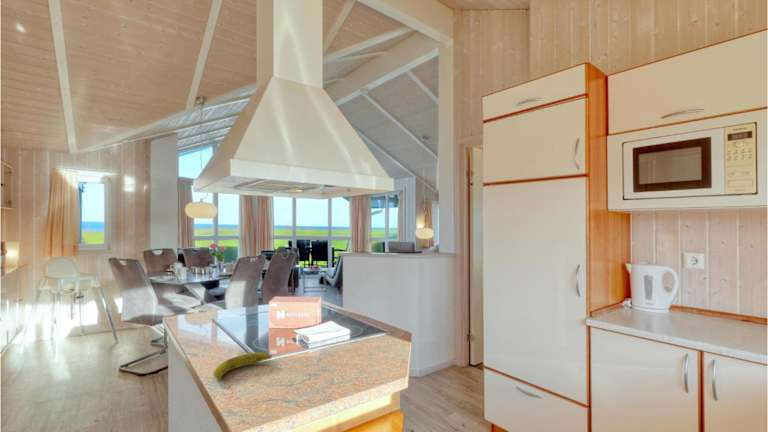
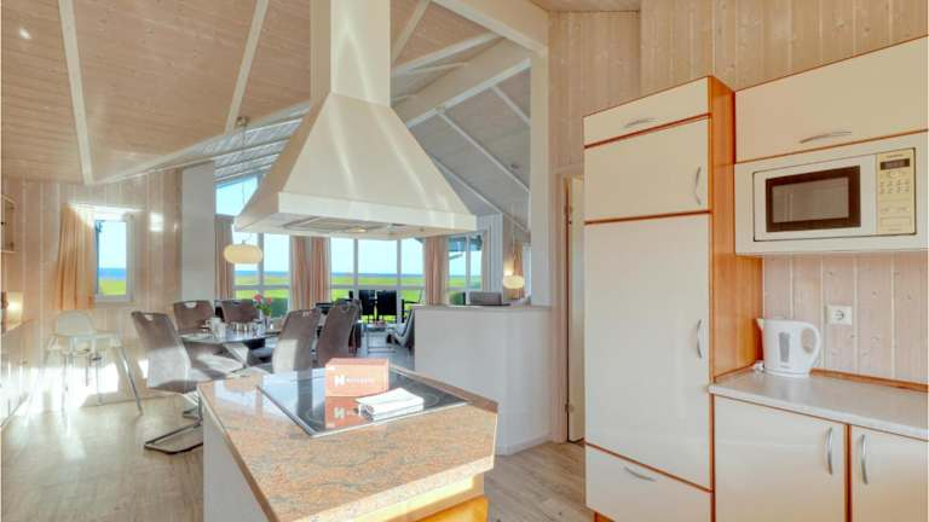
- fruit (243, 363)
